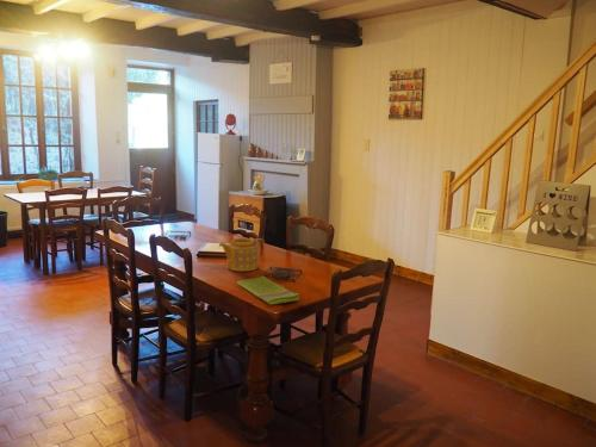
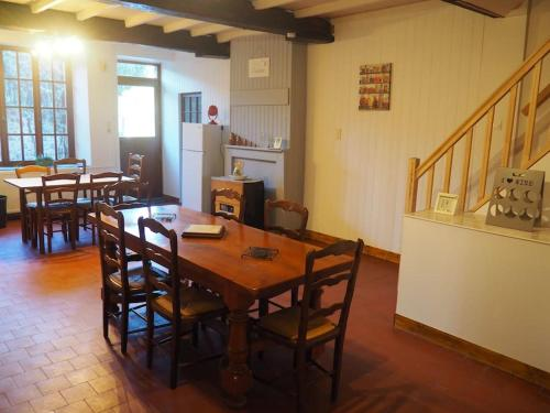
- teapot (241, 254)
- dish towel (266, 288)
